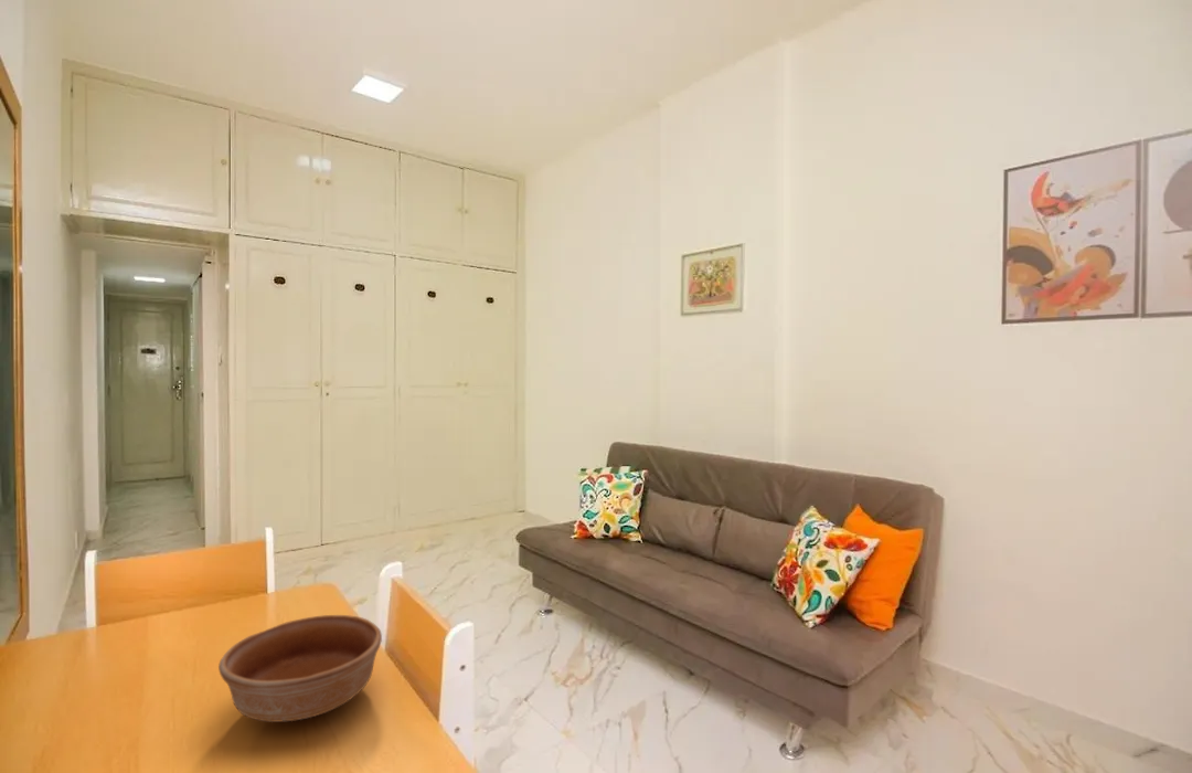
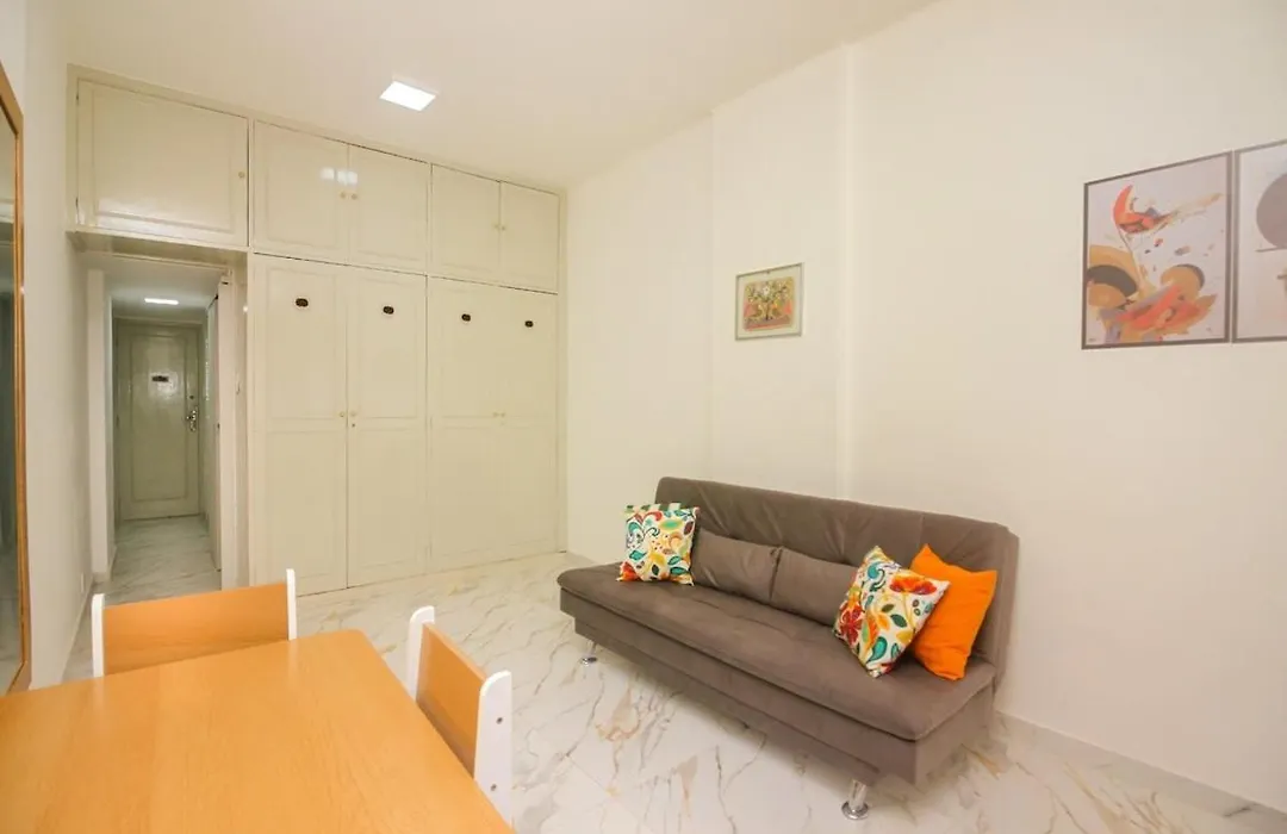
- bowl (305, 673)
